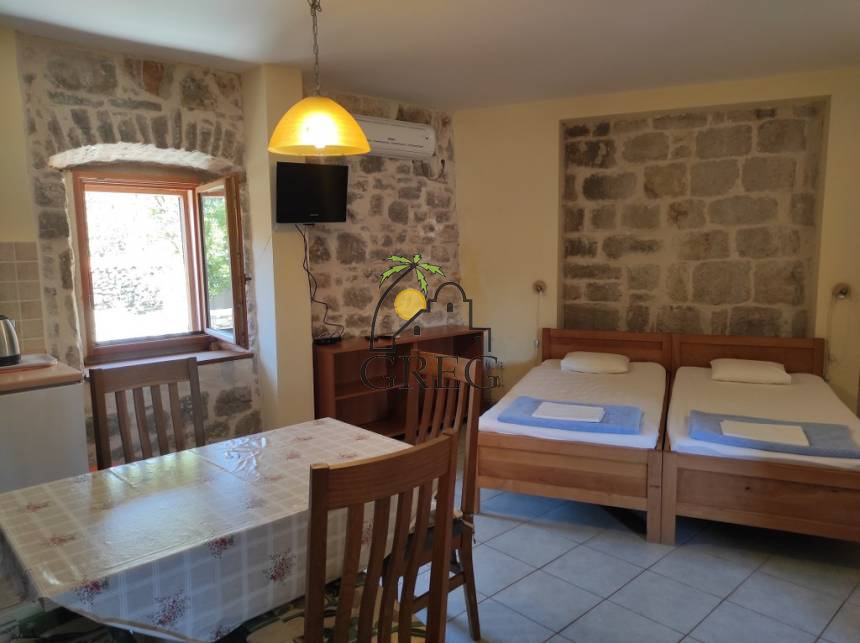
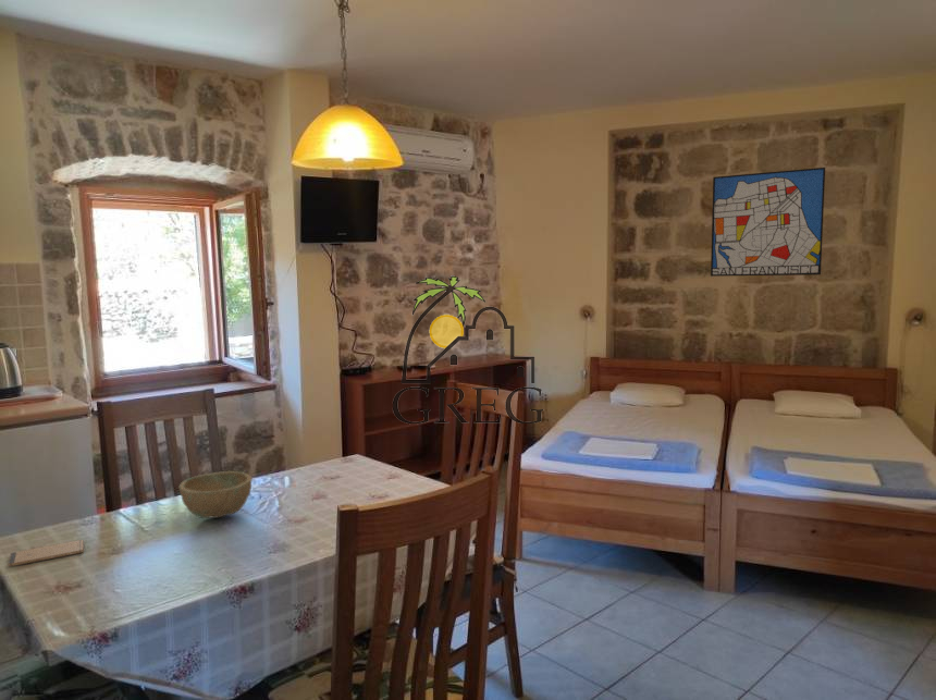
+ bowl (217, 499)
+ smartphone (47, 552)
+ wall art (765, 224)
